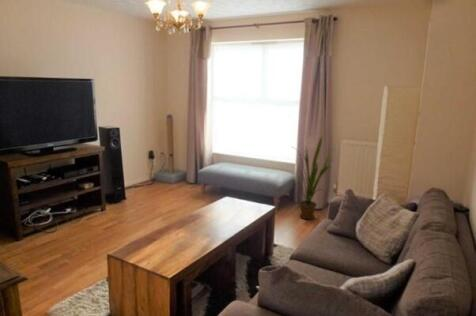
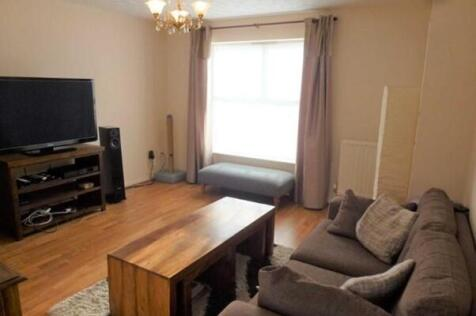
- house plant (309, 177)
